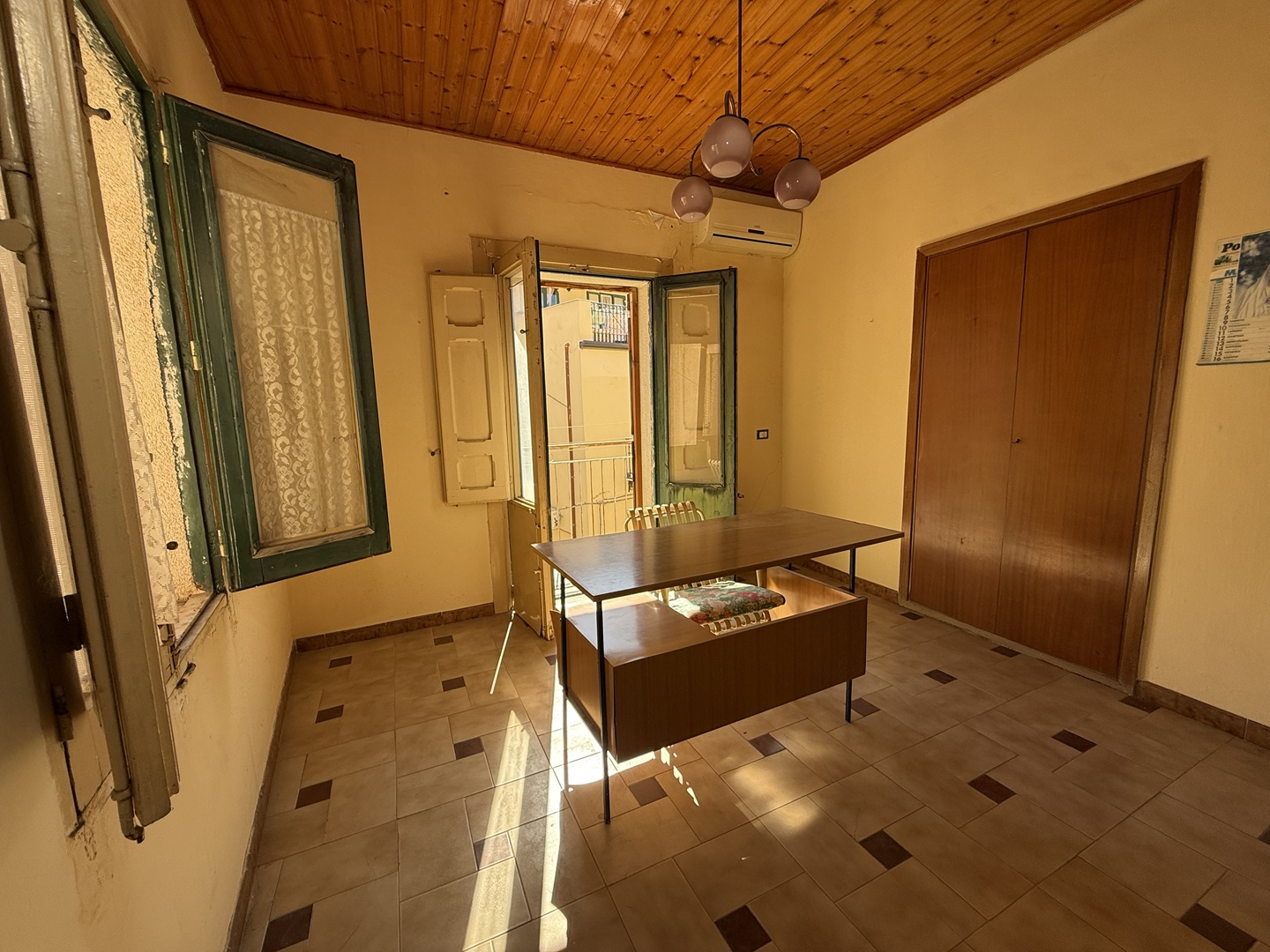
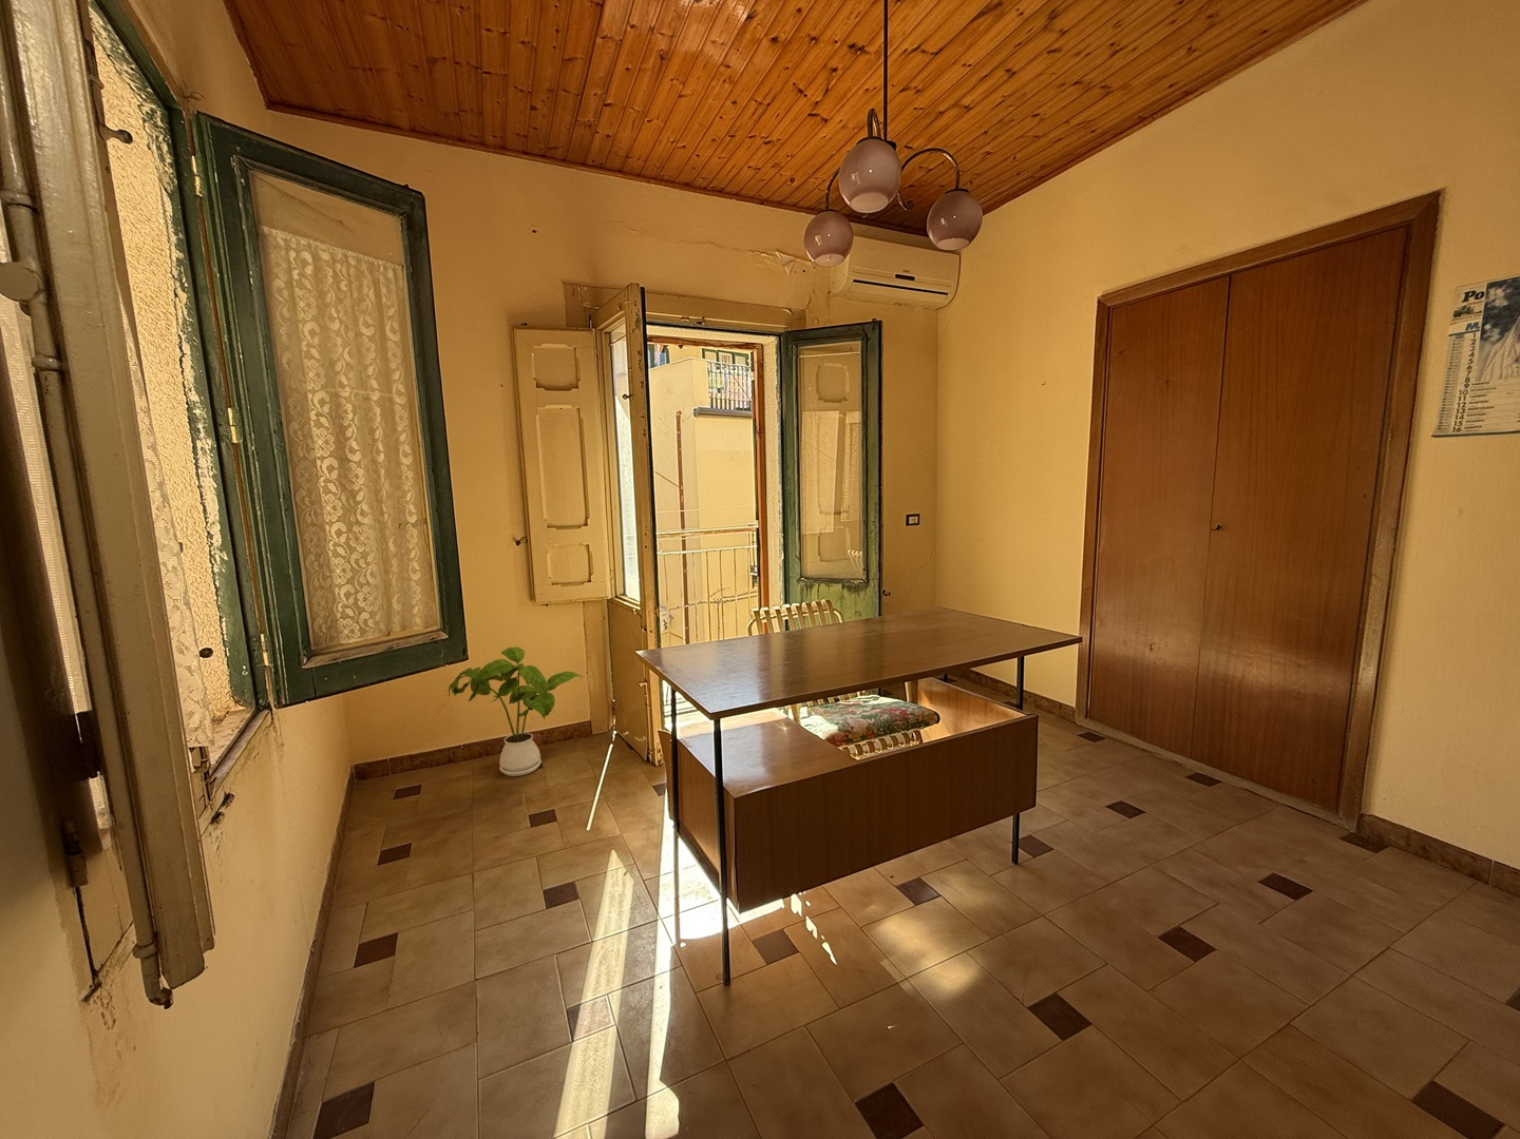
+ house plant (523, 712)
